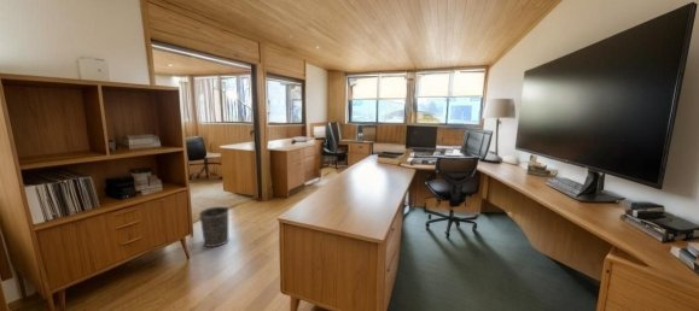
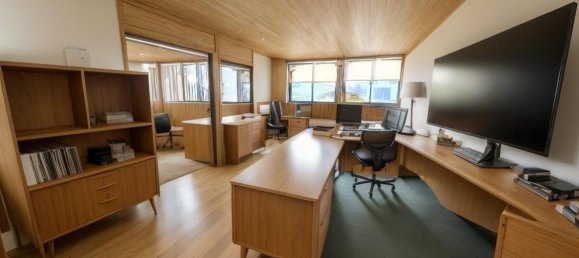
- wastebasket (215, 225)
